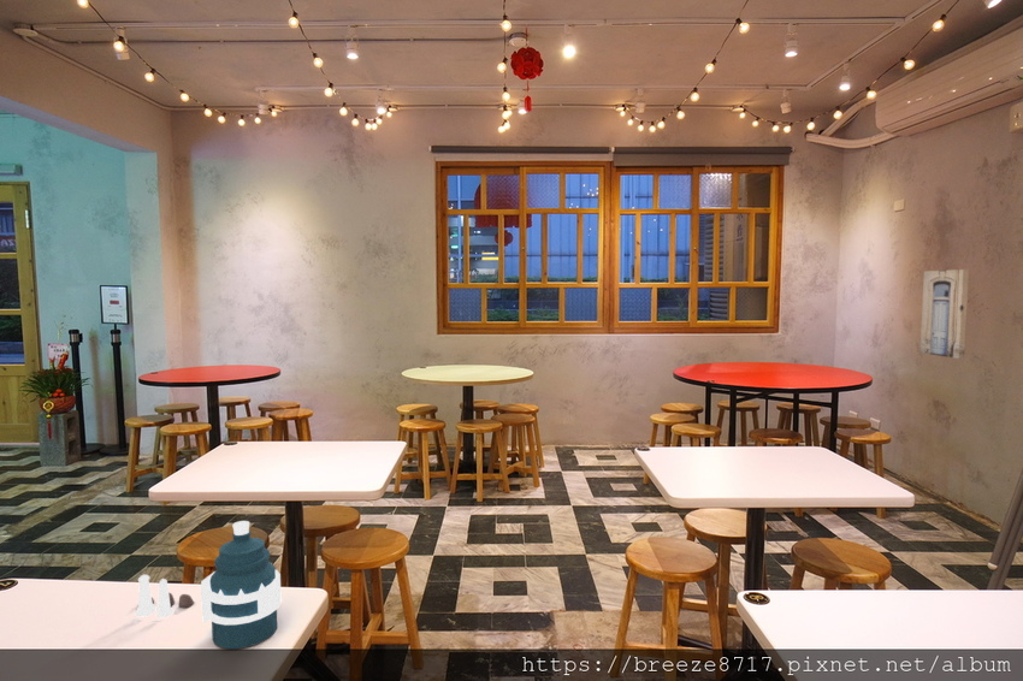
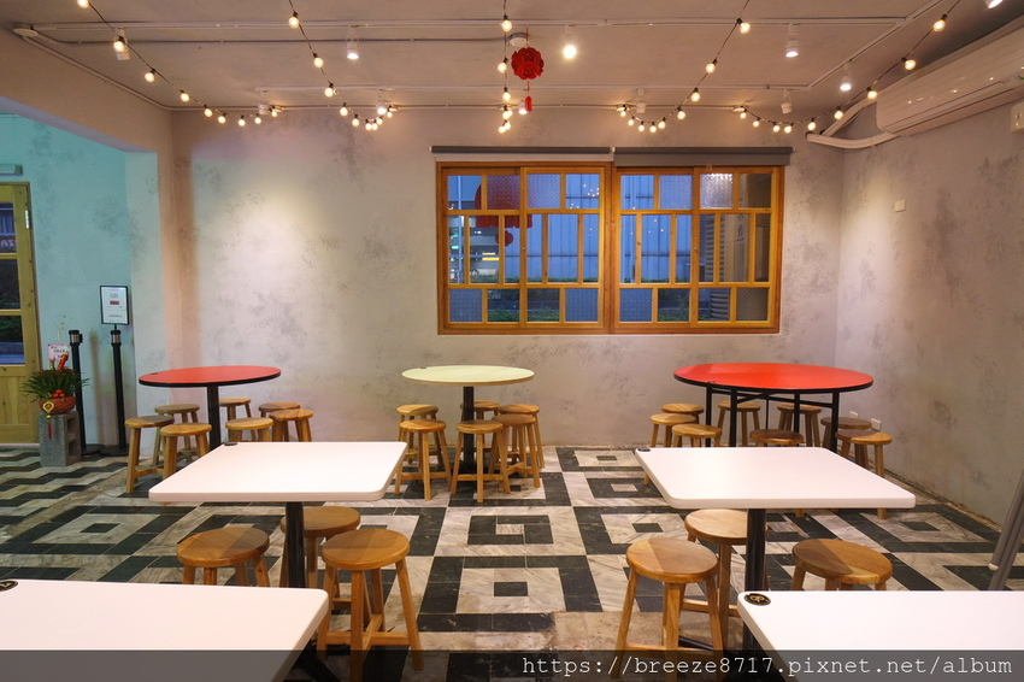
- wall art (942, 313)
- water bottle (242, 578)
- salt and pepper shaker set (159, 590)
